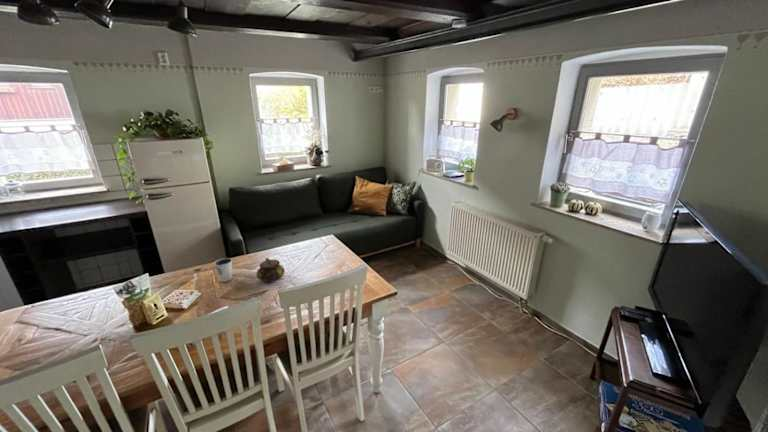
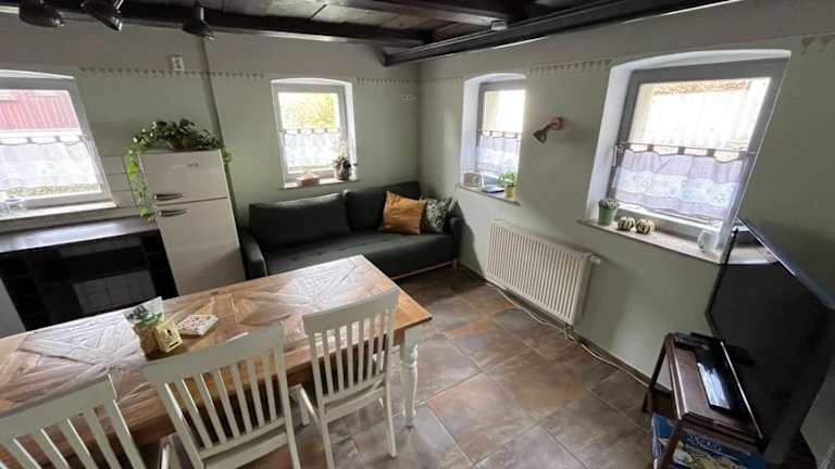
- dixie cup (224, 270)
- teapot (270, 269)
